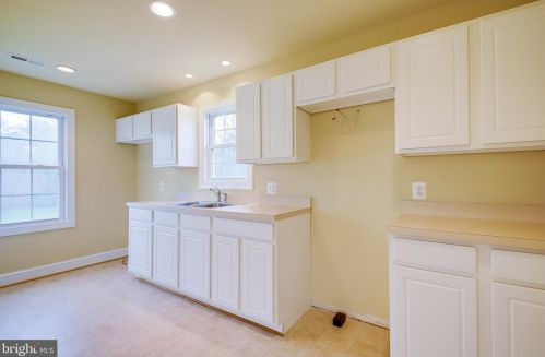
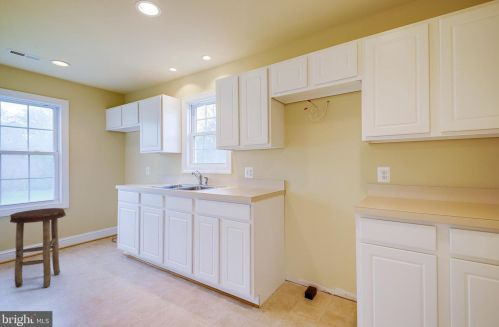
+ stool (39, 247)
